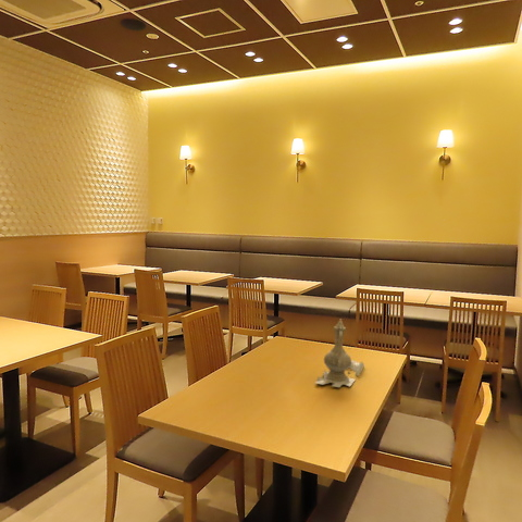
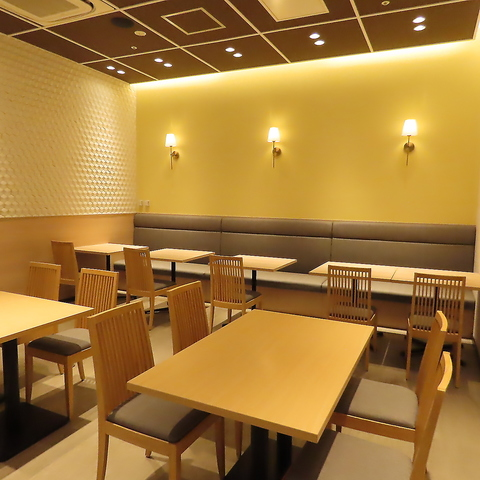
- teapot (341, 346)
